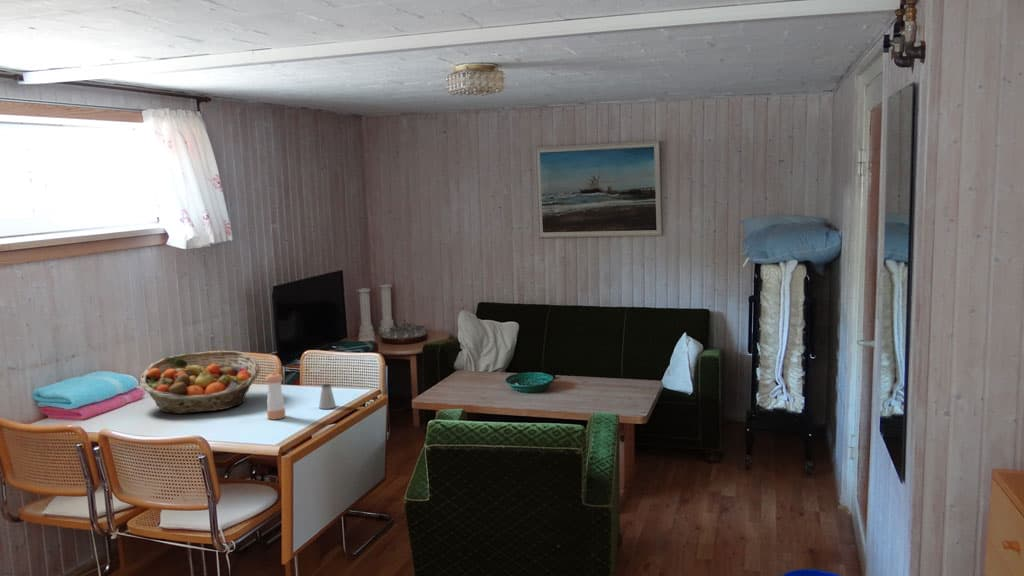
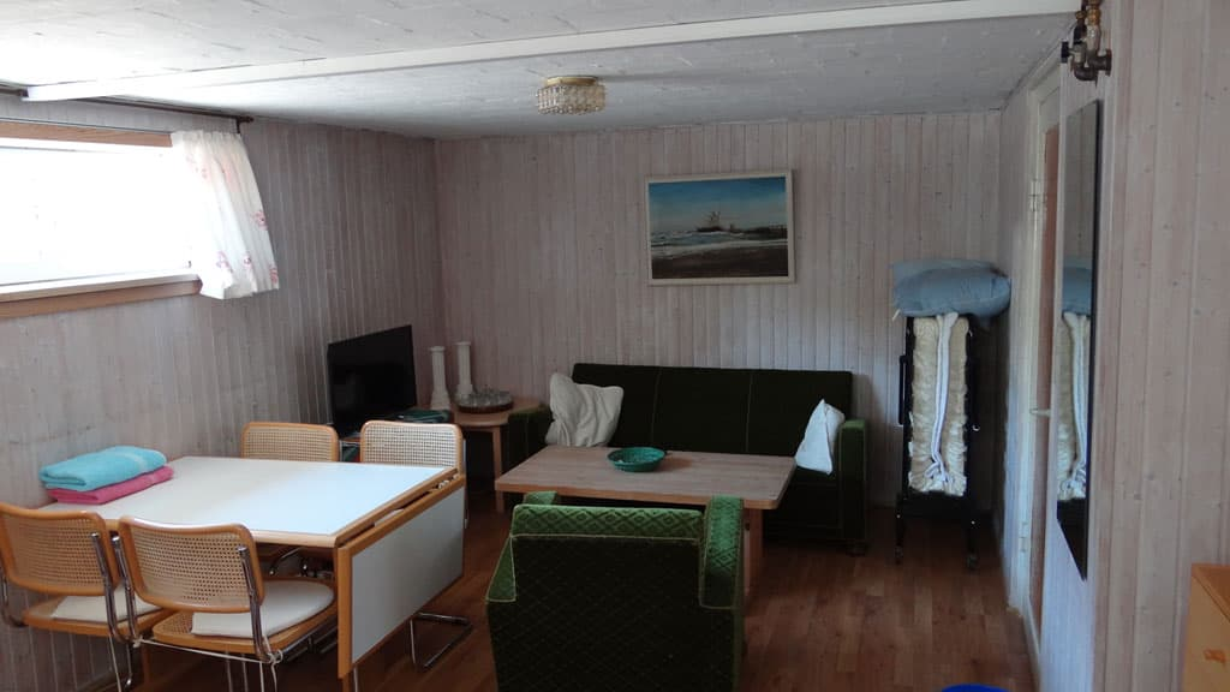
- pepper shaker (275, 394)
- saltshaker (326, 395)
- fruit basket (201, 381)
